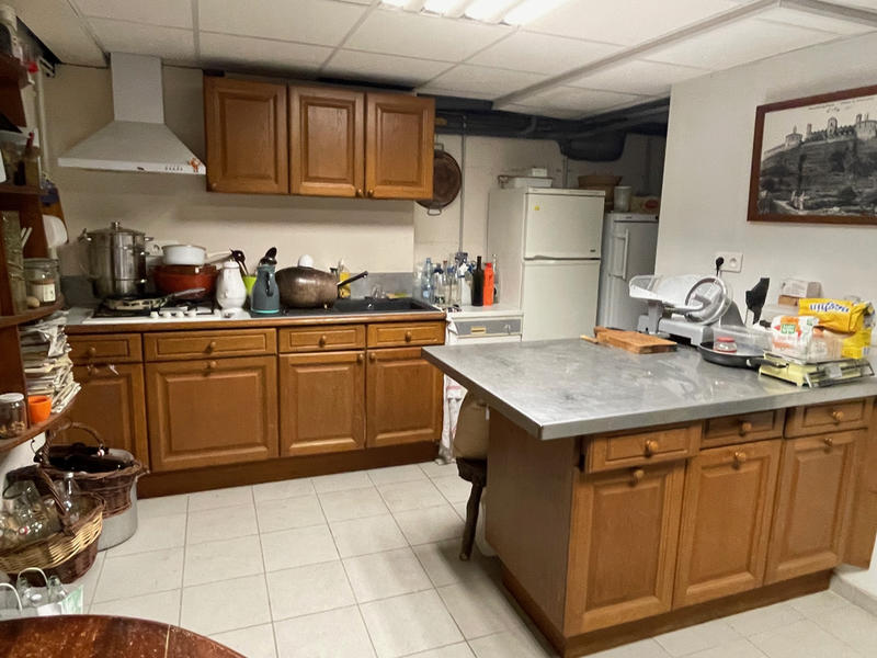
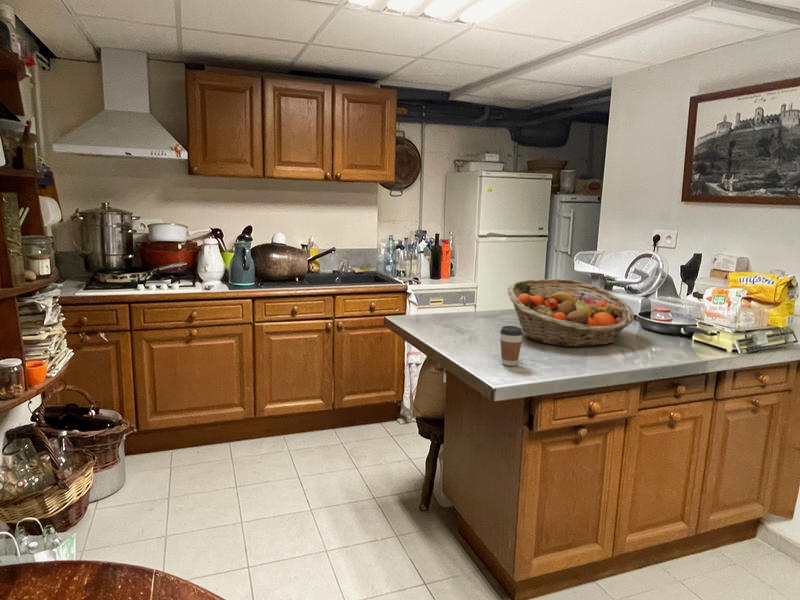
+ coffee cup (510, 346)
+ fruit basket (568, 311)
